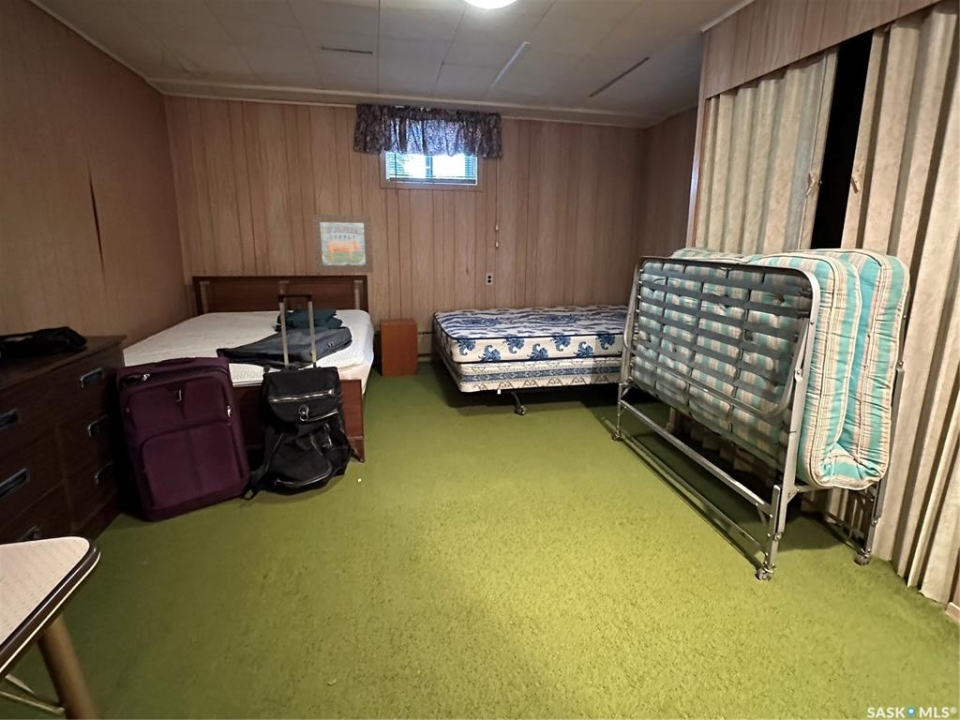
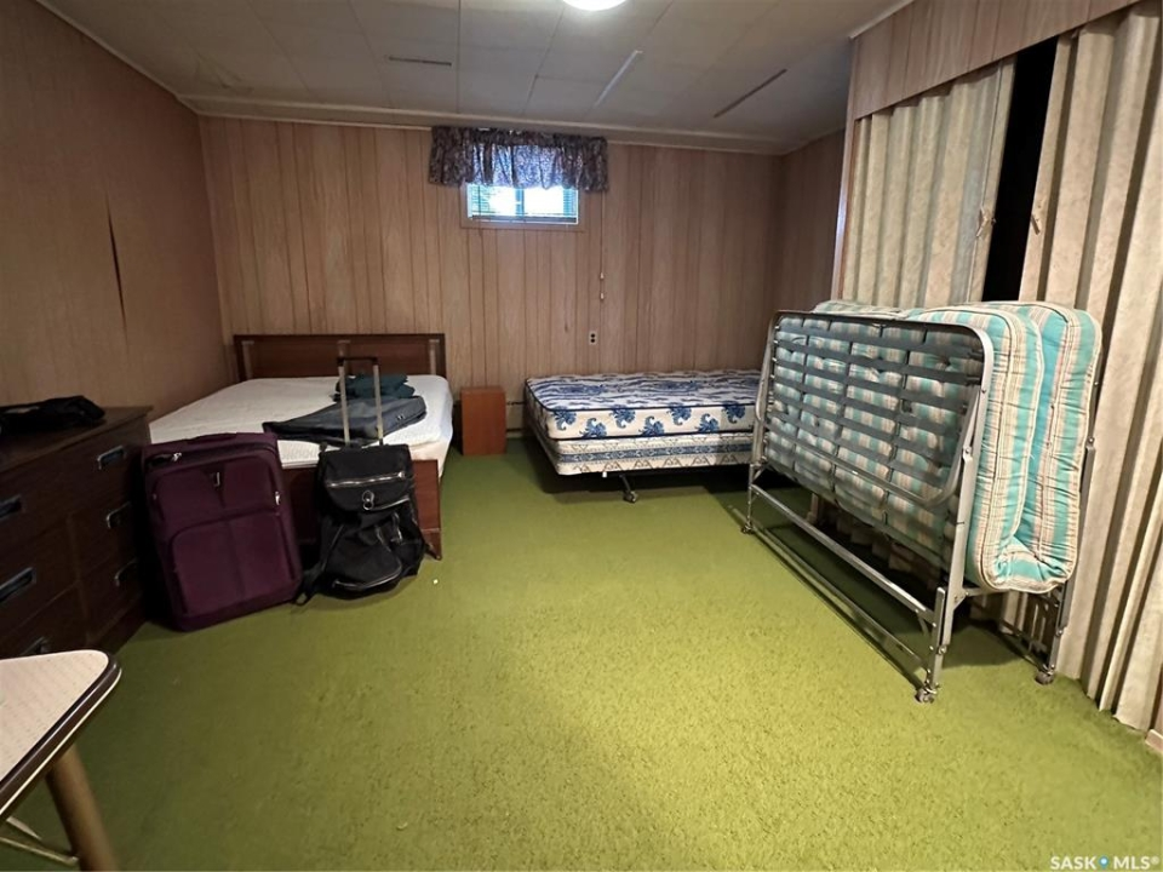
- wall art (343, 244)
